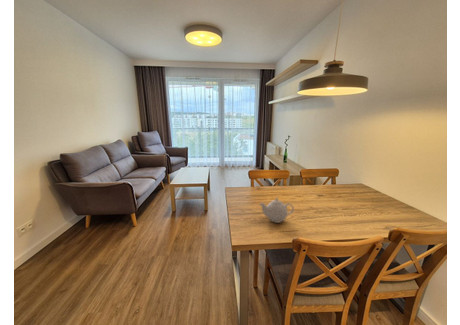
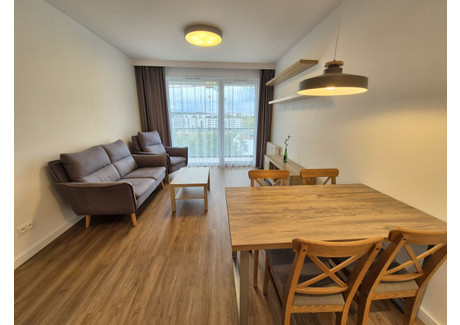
- teapot (276, 209)
